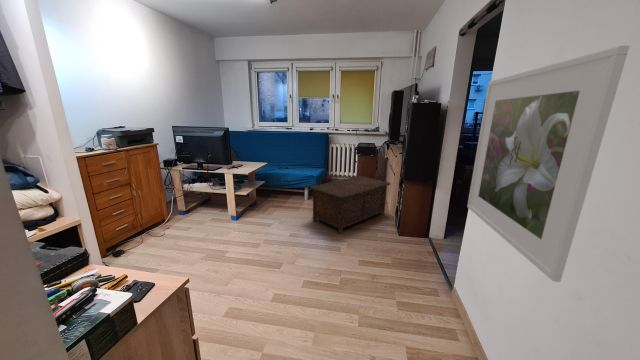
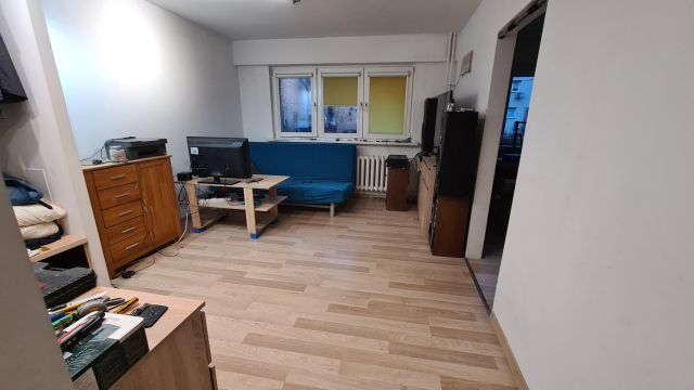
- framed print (516, 158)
- cabinet (351, 201)
